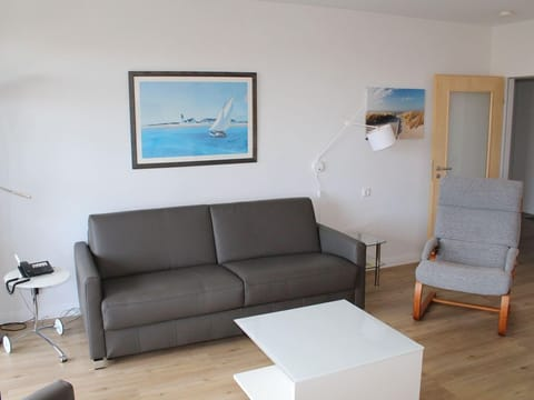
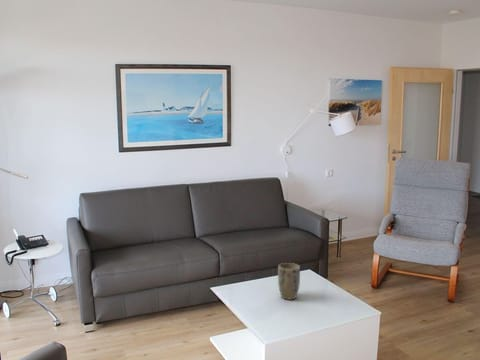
+ plant pot (288, 281)
